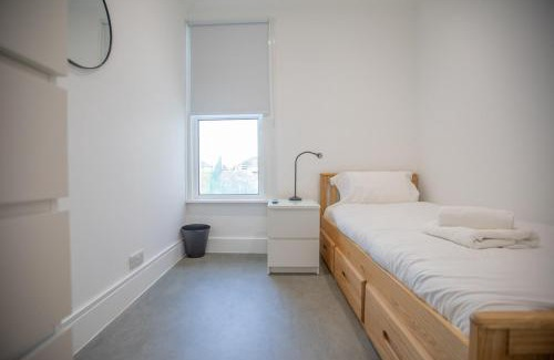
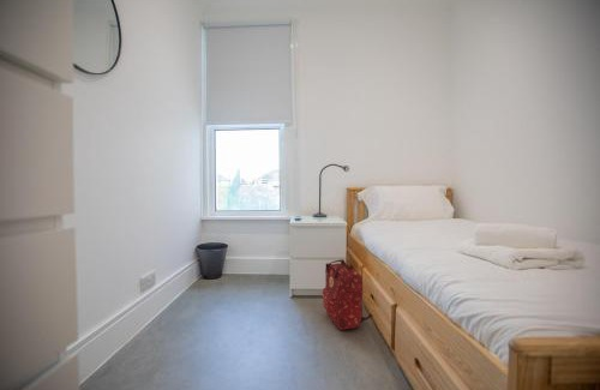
+ backpack (344, 289)
